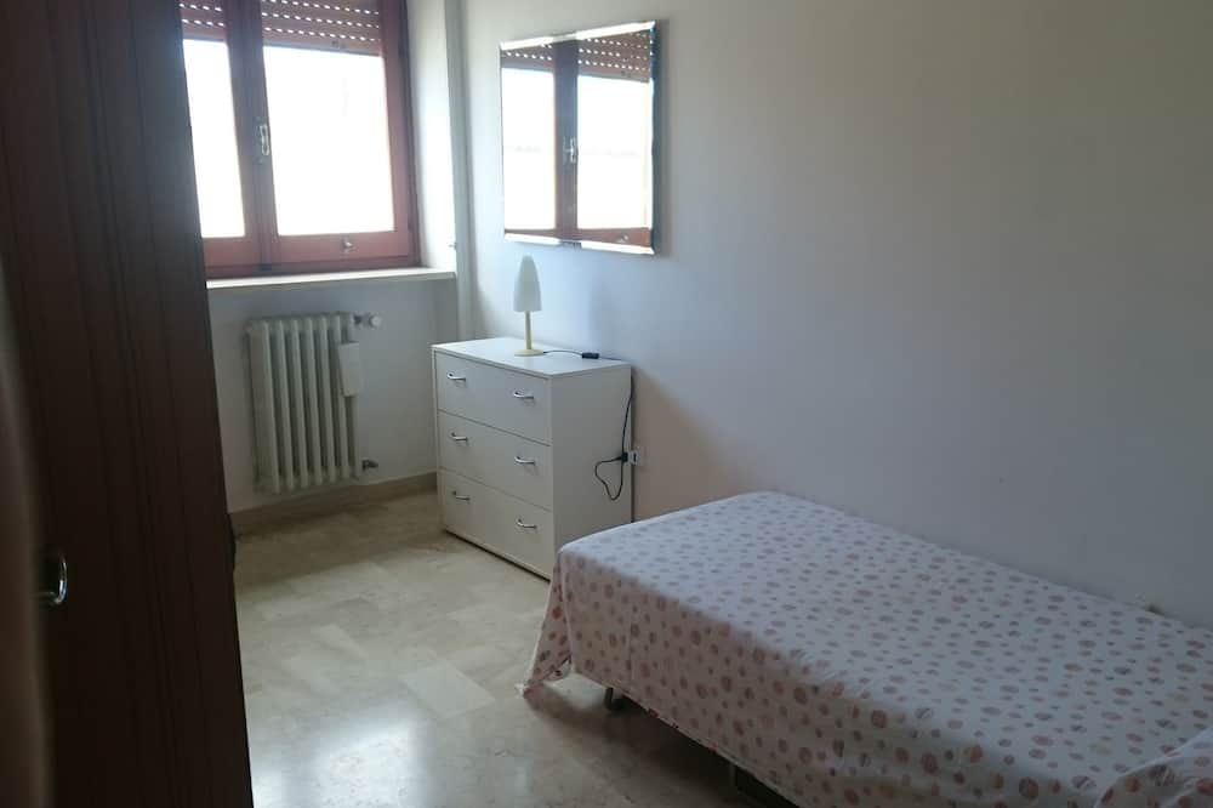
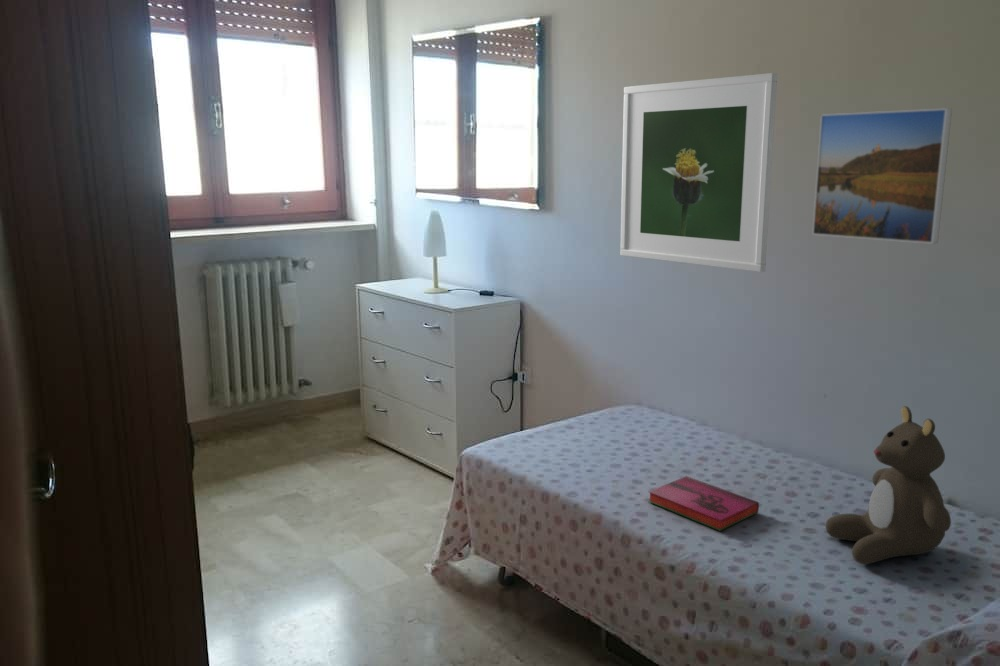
+ teddy bear (889, 482)
+ hardback book (702, 501)
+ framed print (877, 176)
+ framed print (690, 174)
